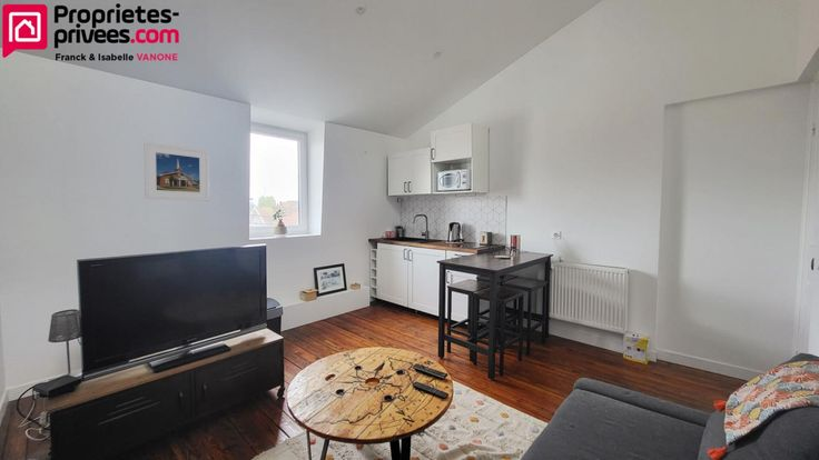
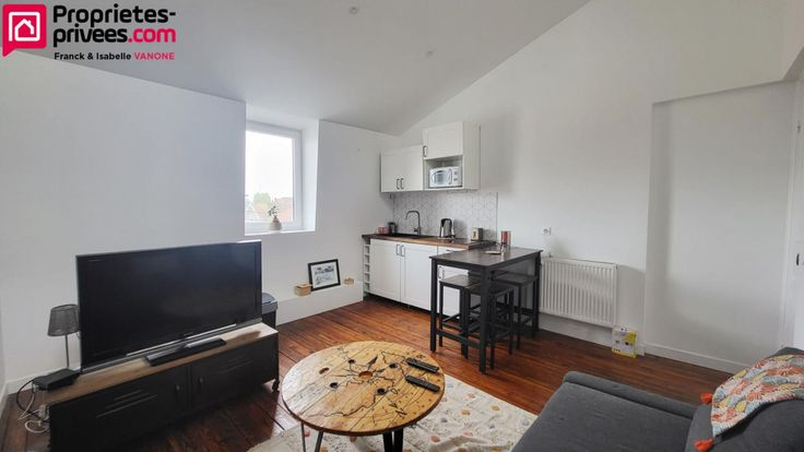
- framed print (178, 173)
